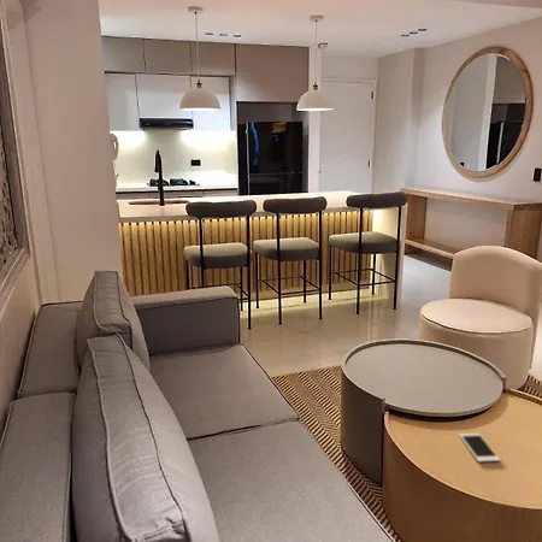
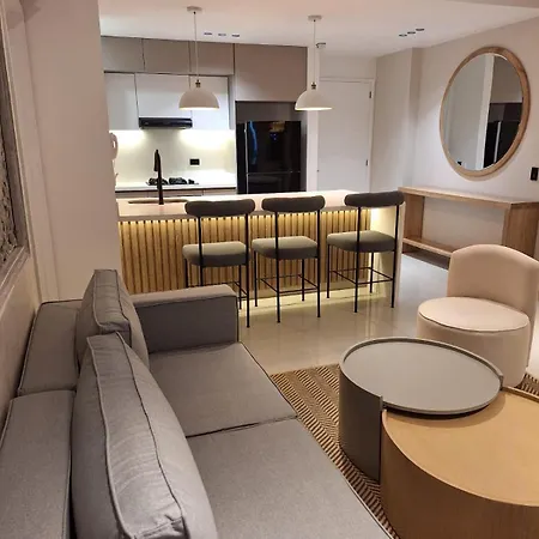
- cell phone (478, 447)
